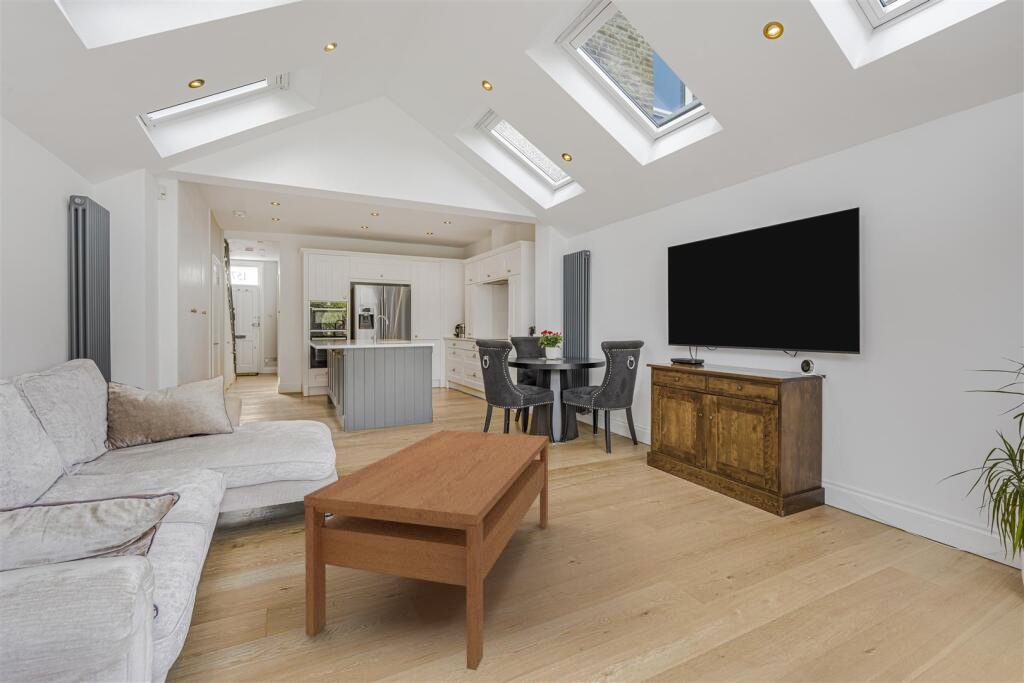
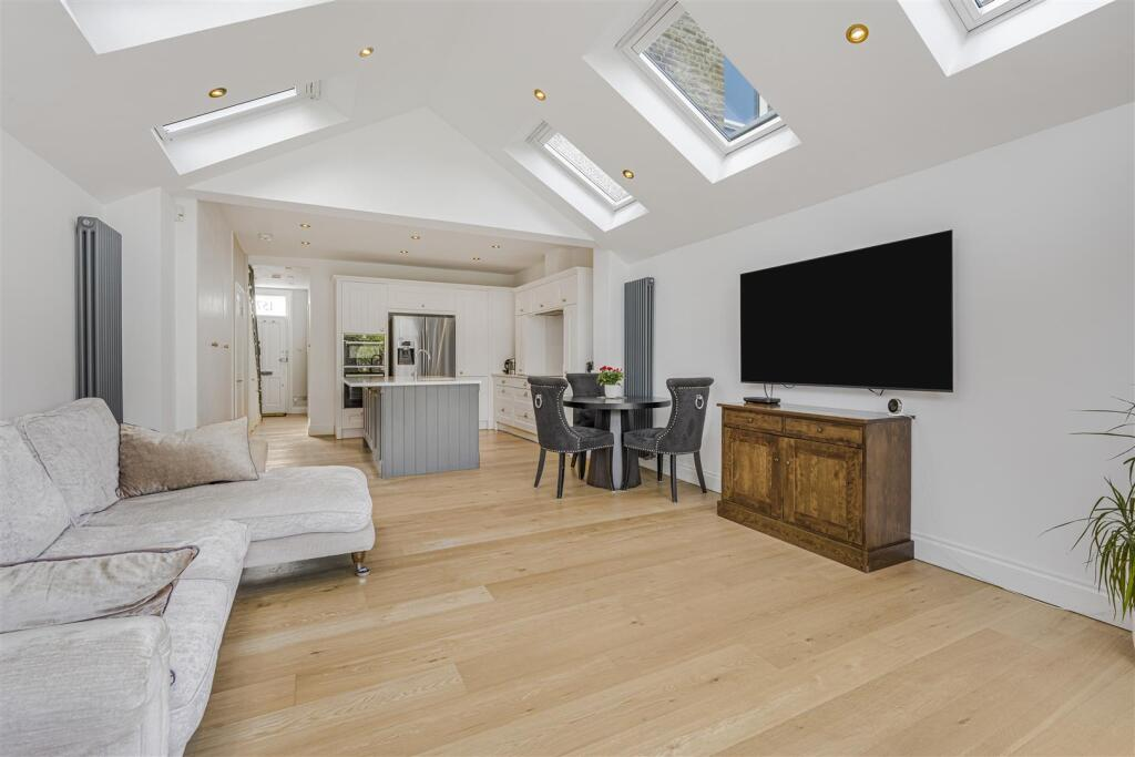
- coffee table (454, 513)
